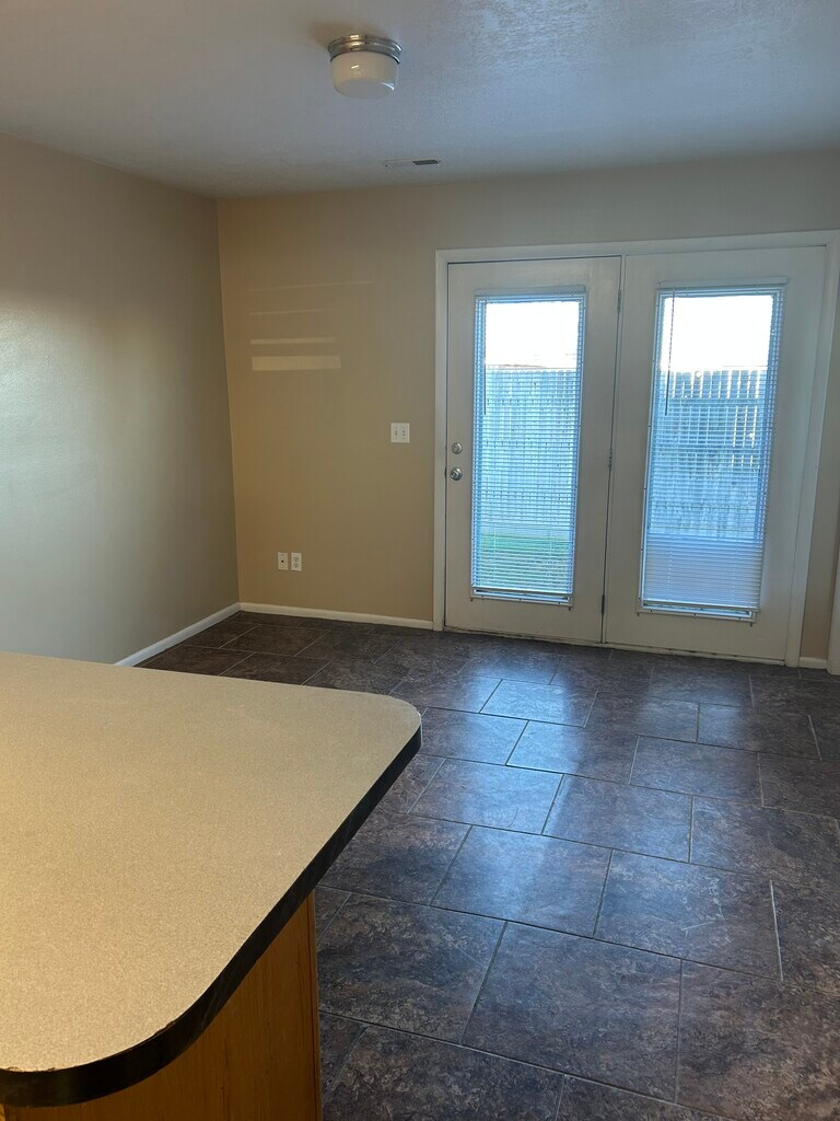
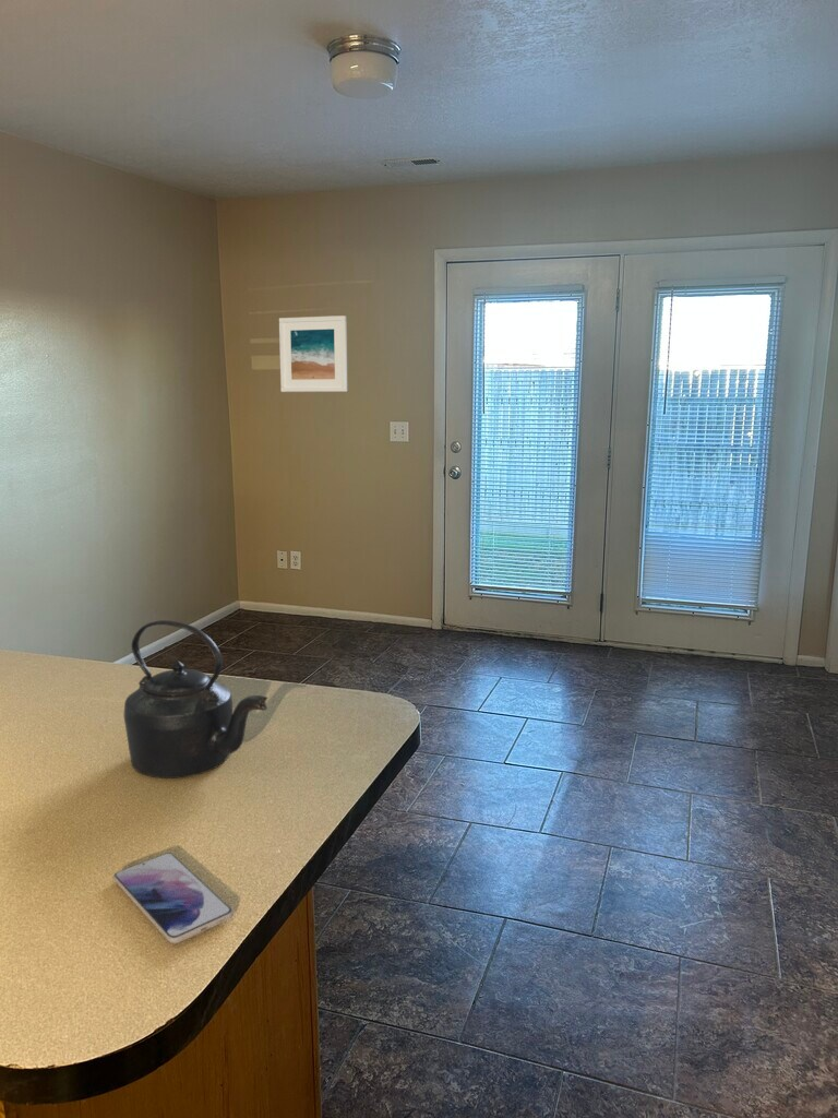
+ smartphone (171, 894)
+ kettle (199, 694)
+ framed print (312, 354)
